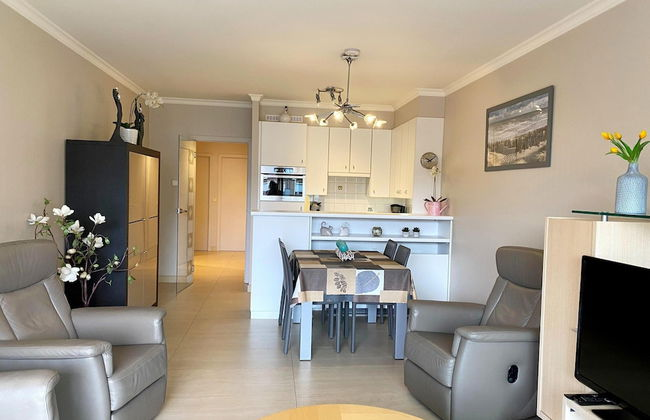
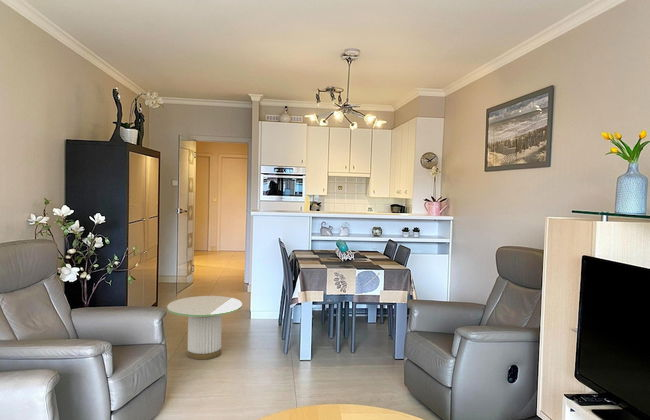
+ side table (204, 328)
